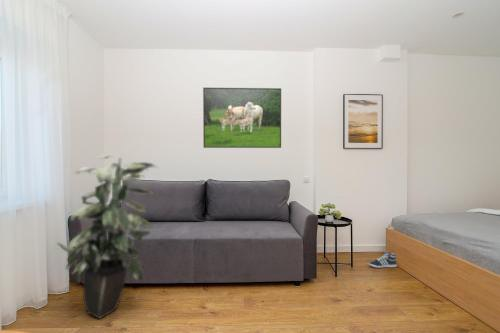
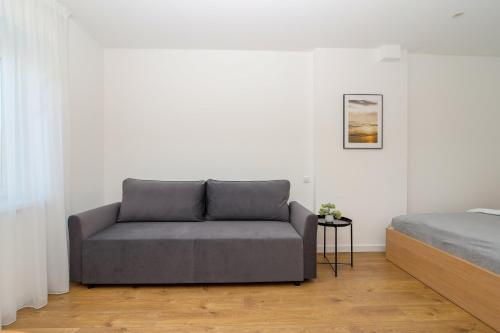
- sneaker (382, 259)
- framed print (242, 118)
- indoor plant (111, 233)
